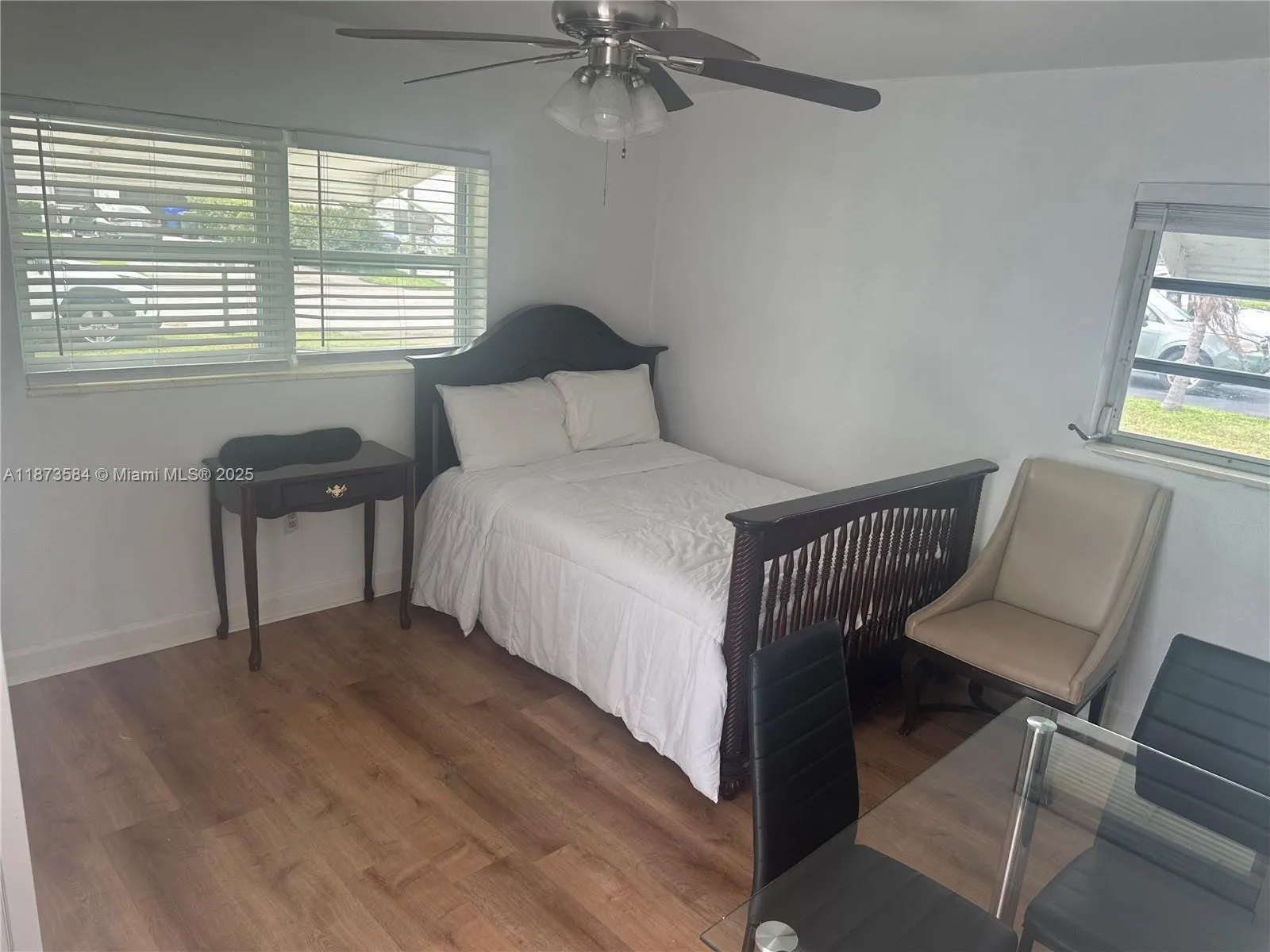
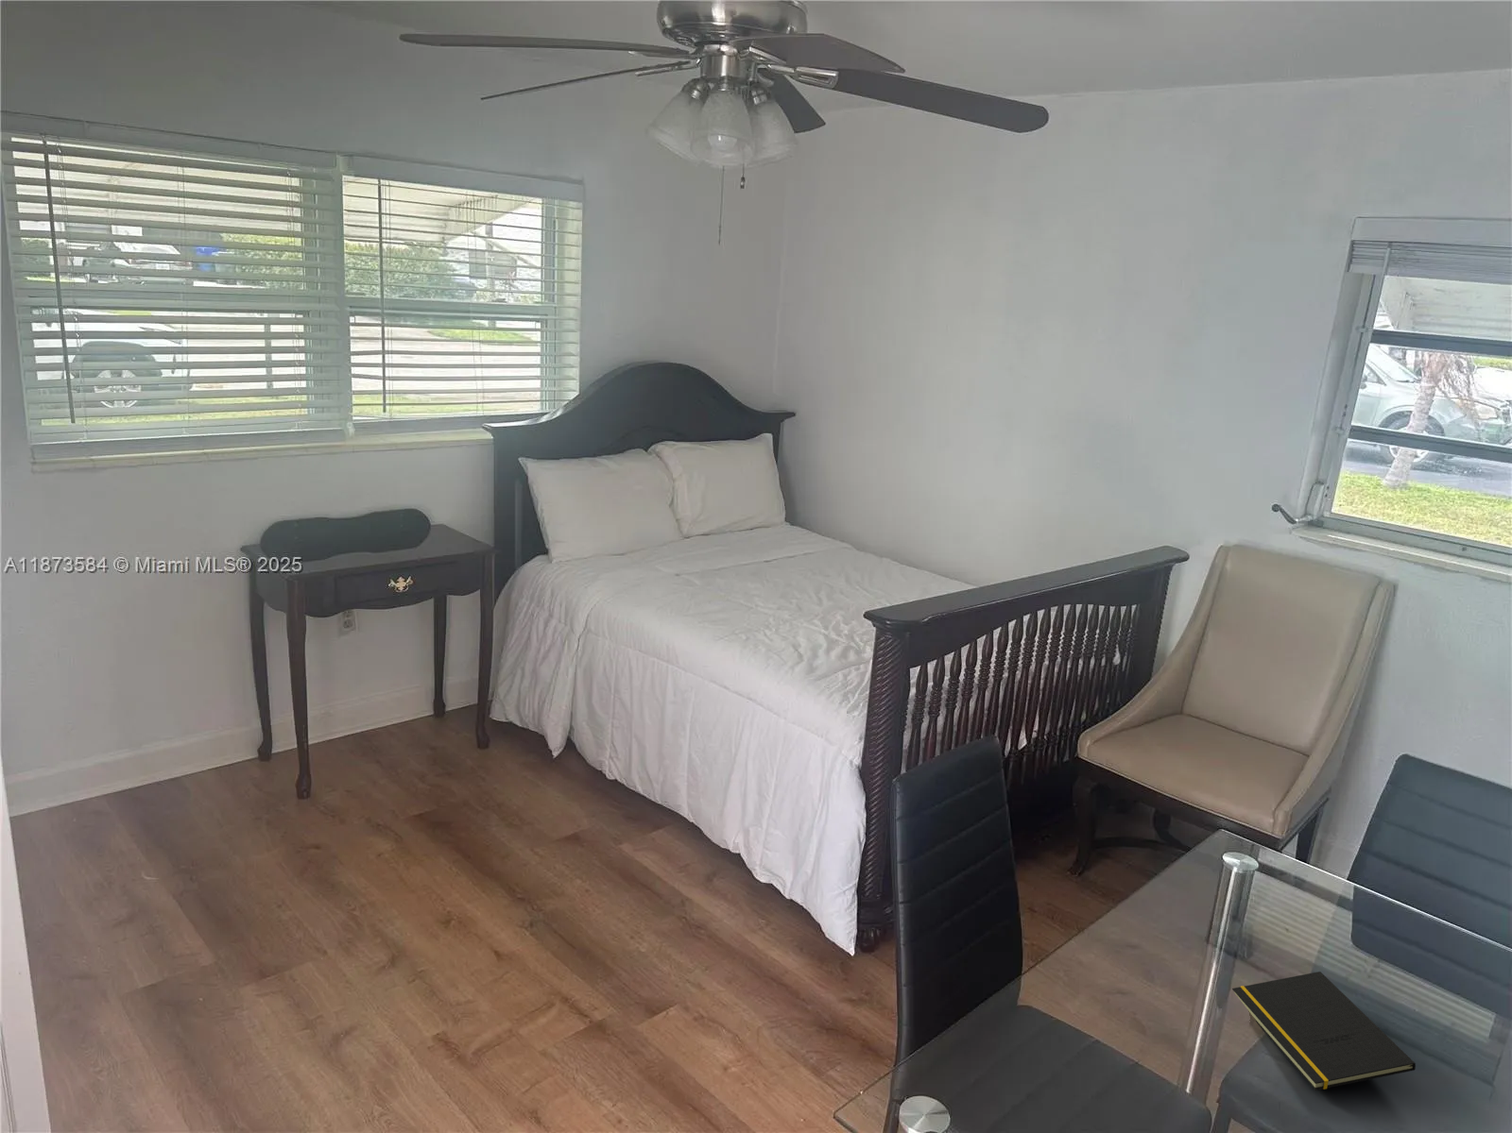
+ notepad (1317, 1026)
